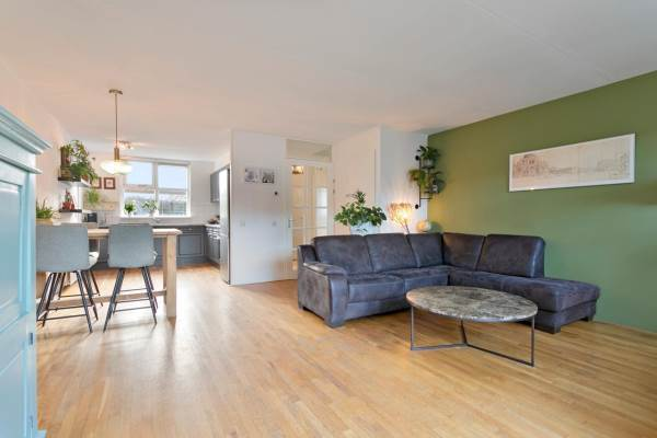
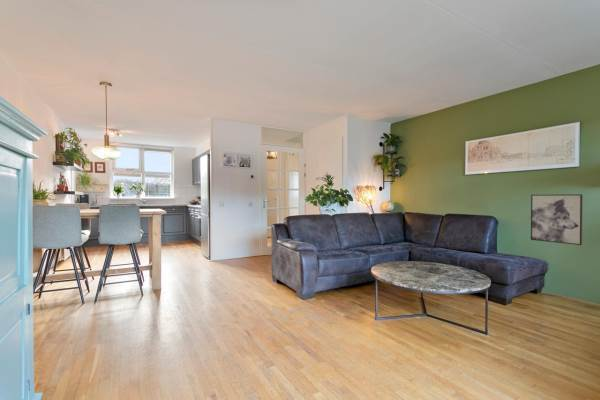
+ wall art (555, 218)
